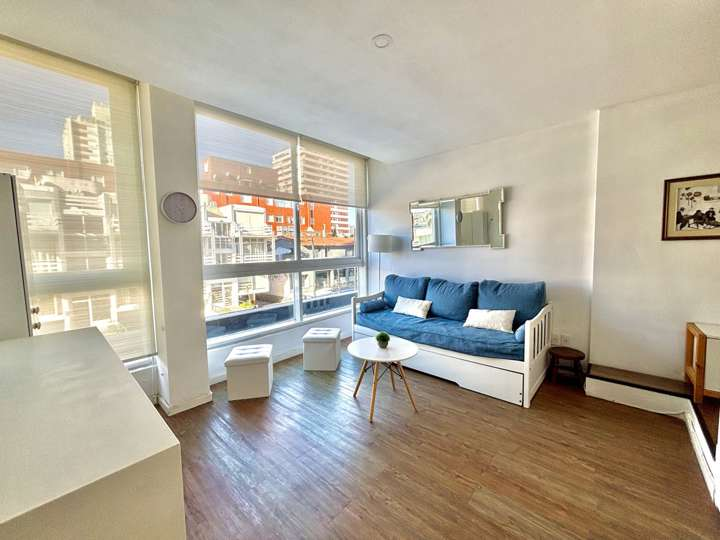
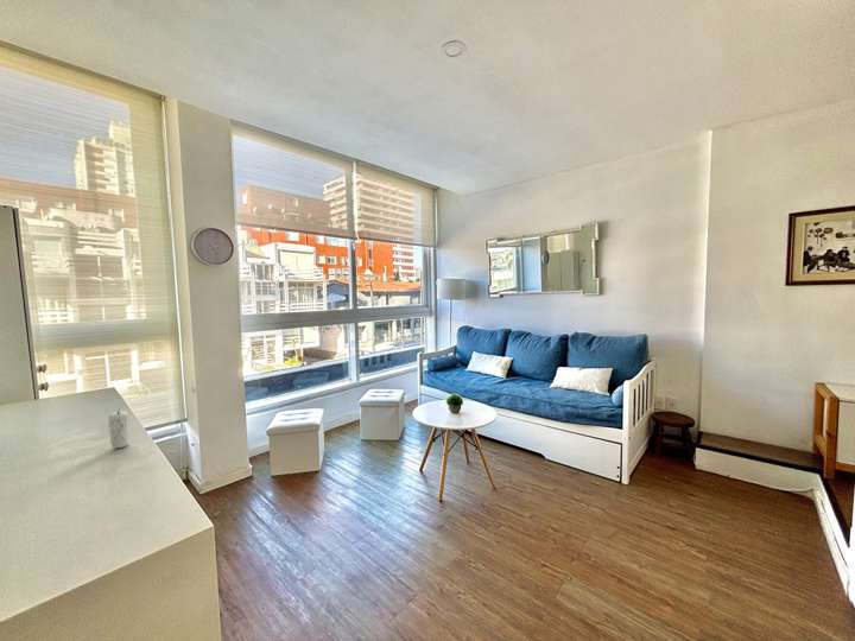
+ candle (119, 425)
